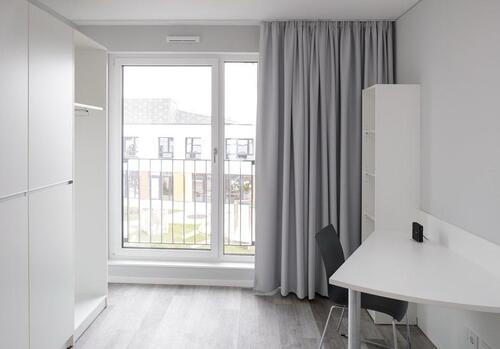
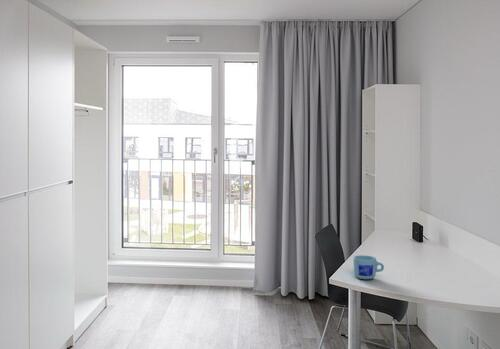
+ mug (368, 267)
